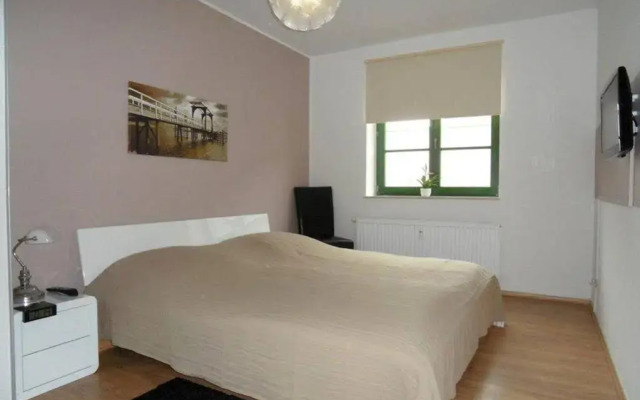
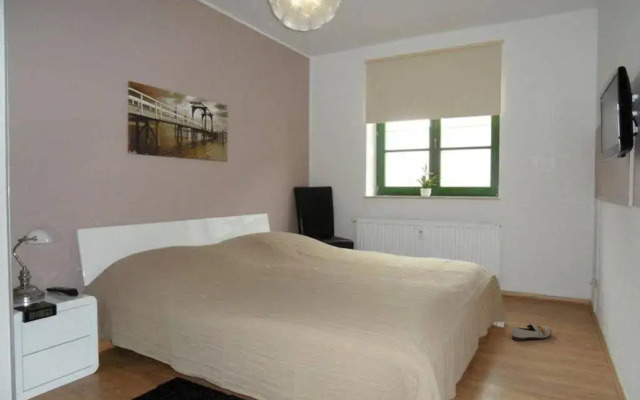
+ shoe (534, 331)
